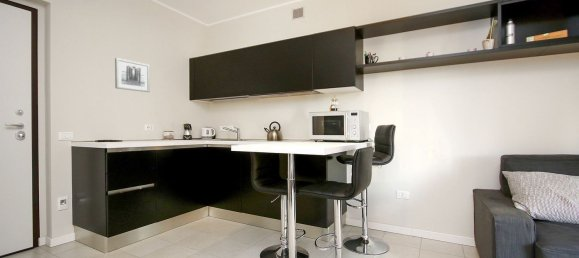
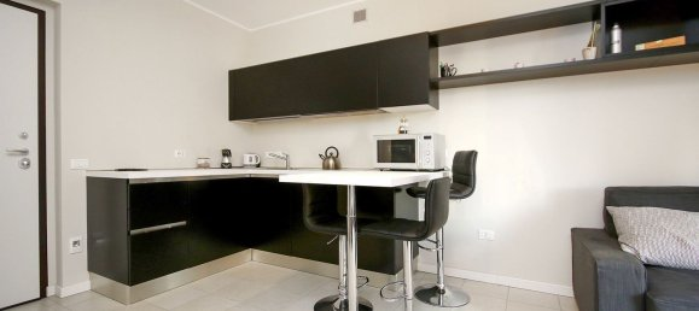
- wall art (133, 75)
